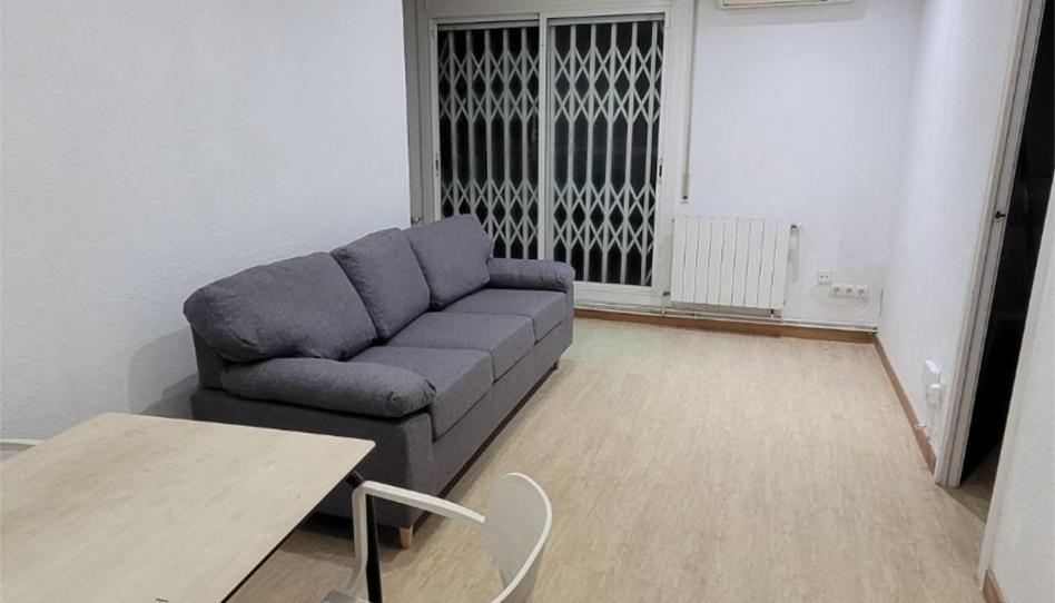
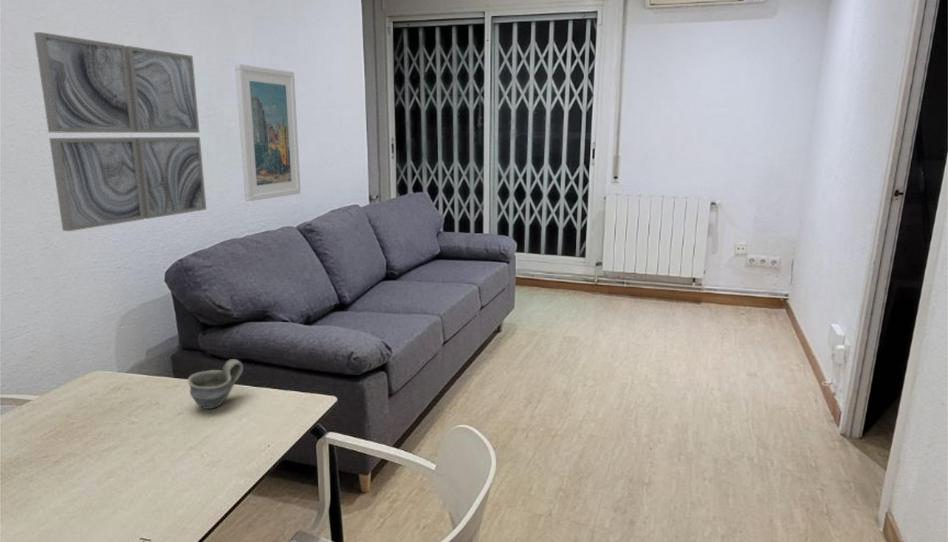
+ cup (215, 385)
+ wall art (133, 137)
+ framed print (270, 134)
